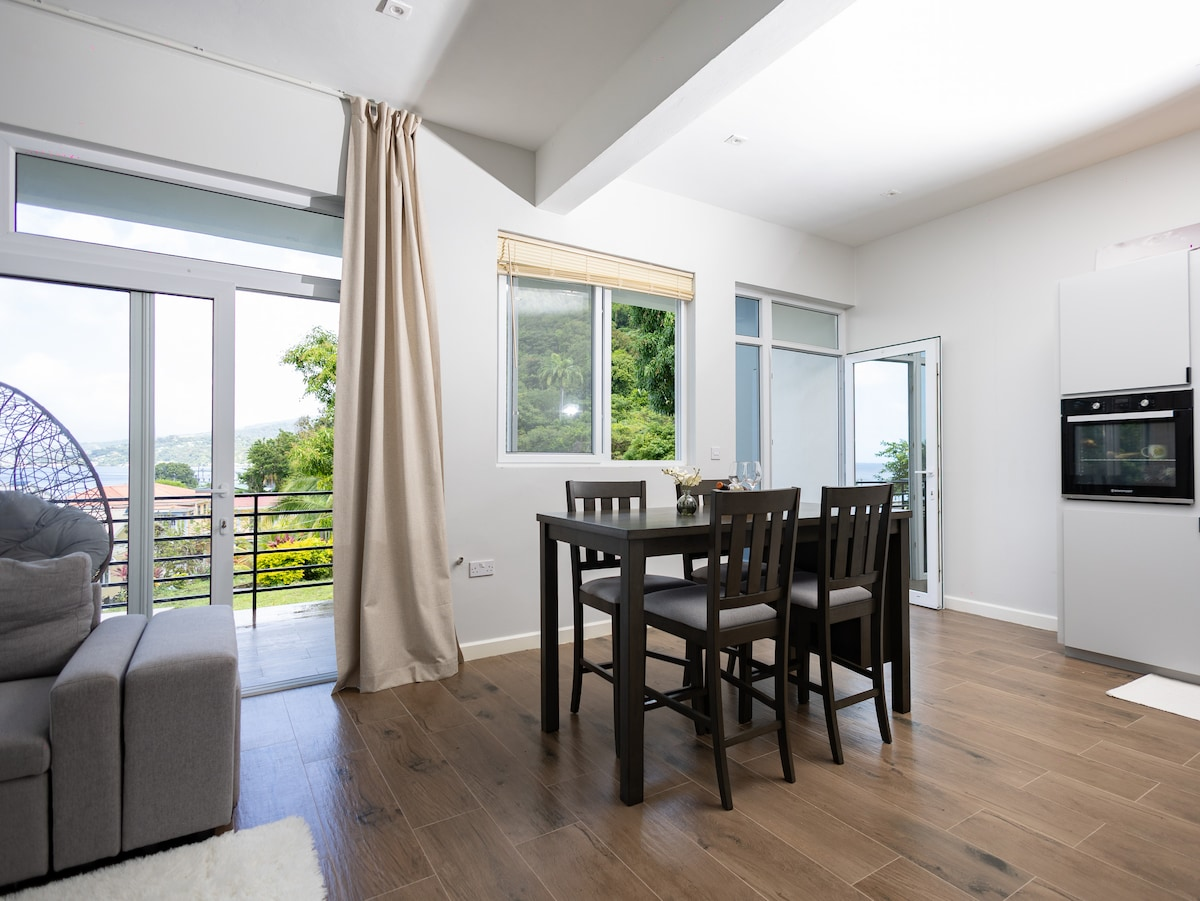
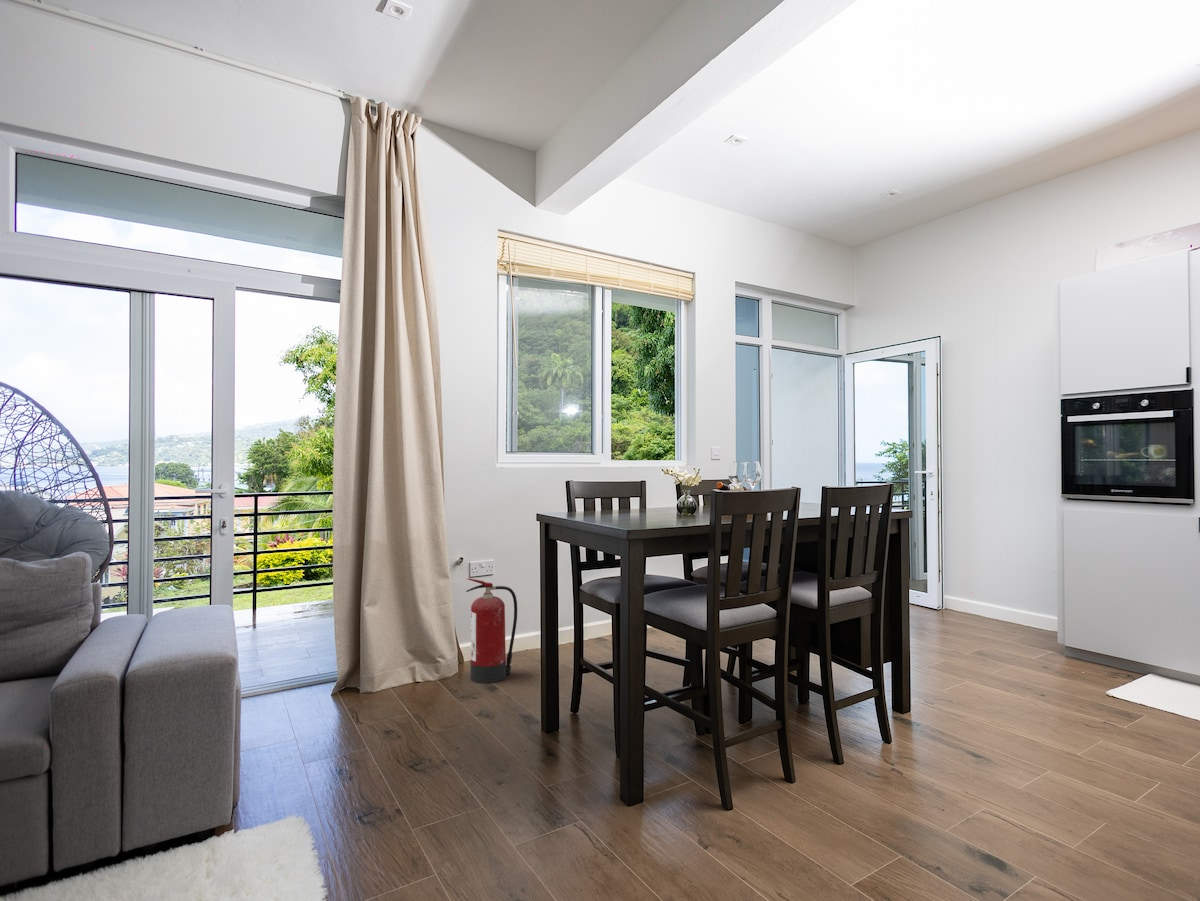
+ fire extinguisher (492, 626)
